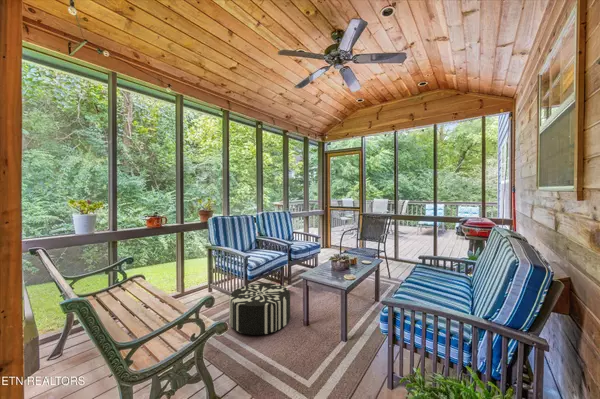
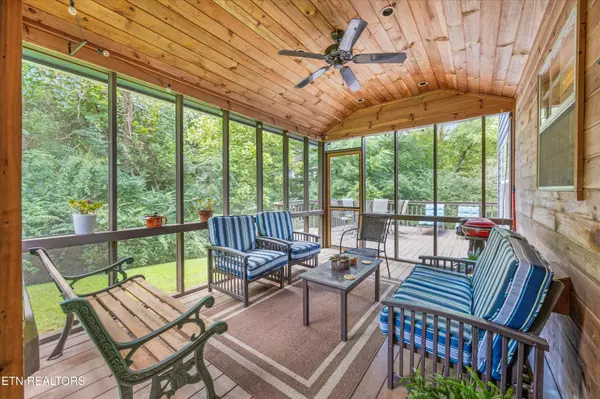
- pouf (260, 306)
